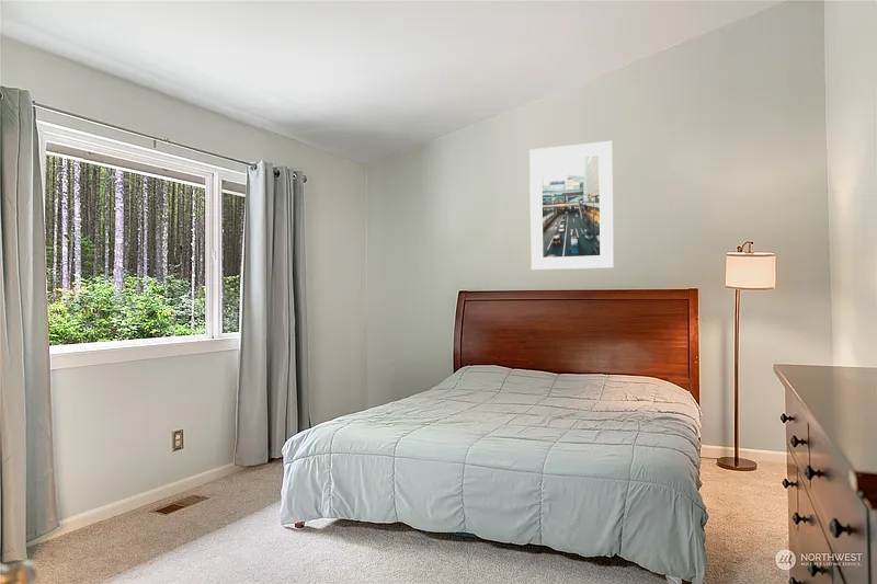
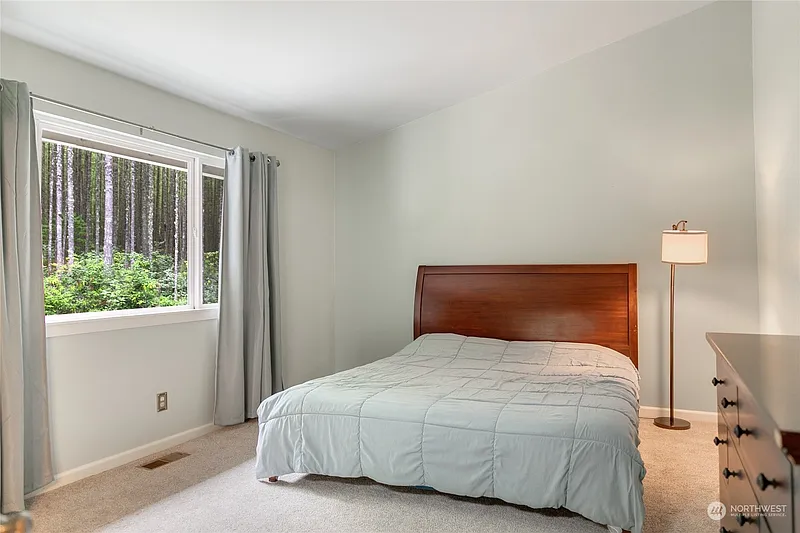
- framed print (570, 207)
